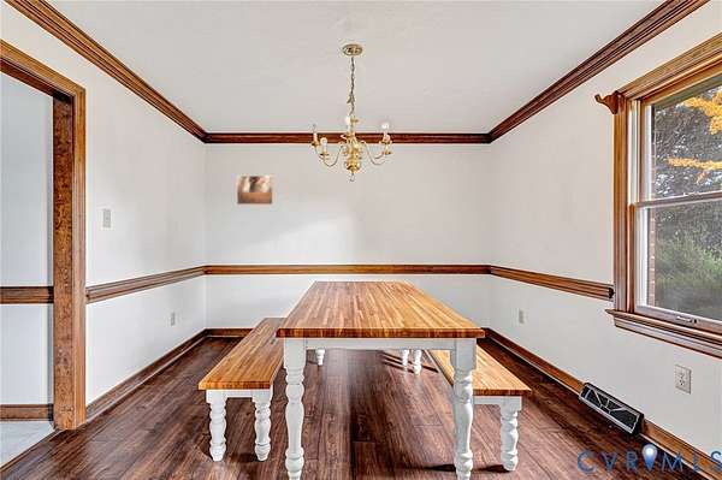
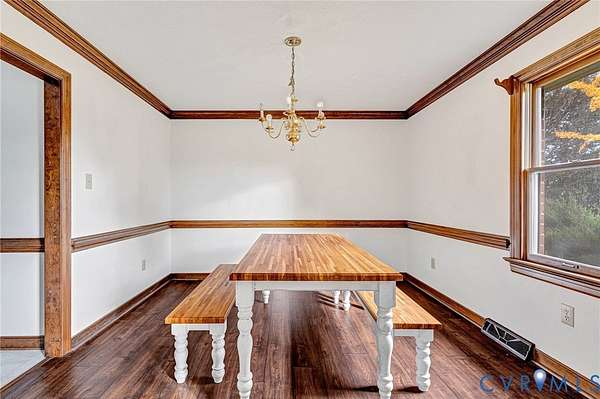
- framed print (254, 190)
